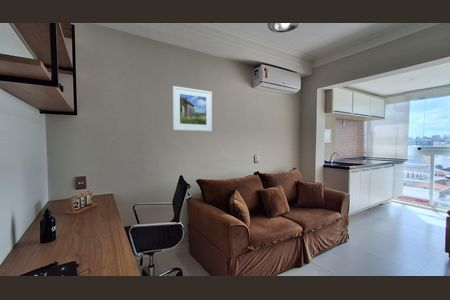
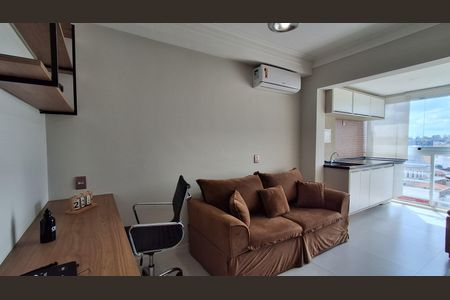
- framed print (193, 110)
